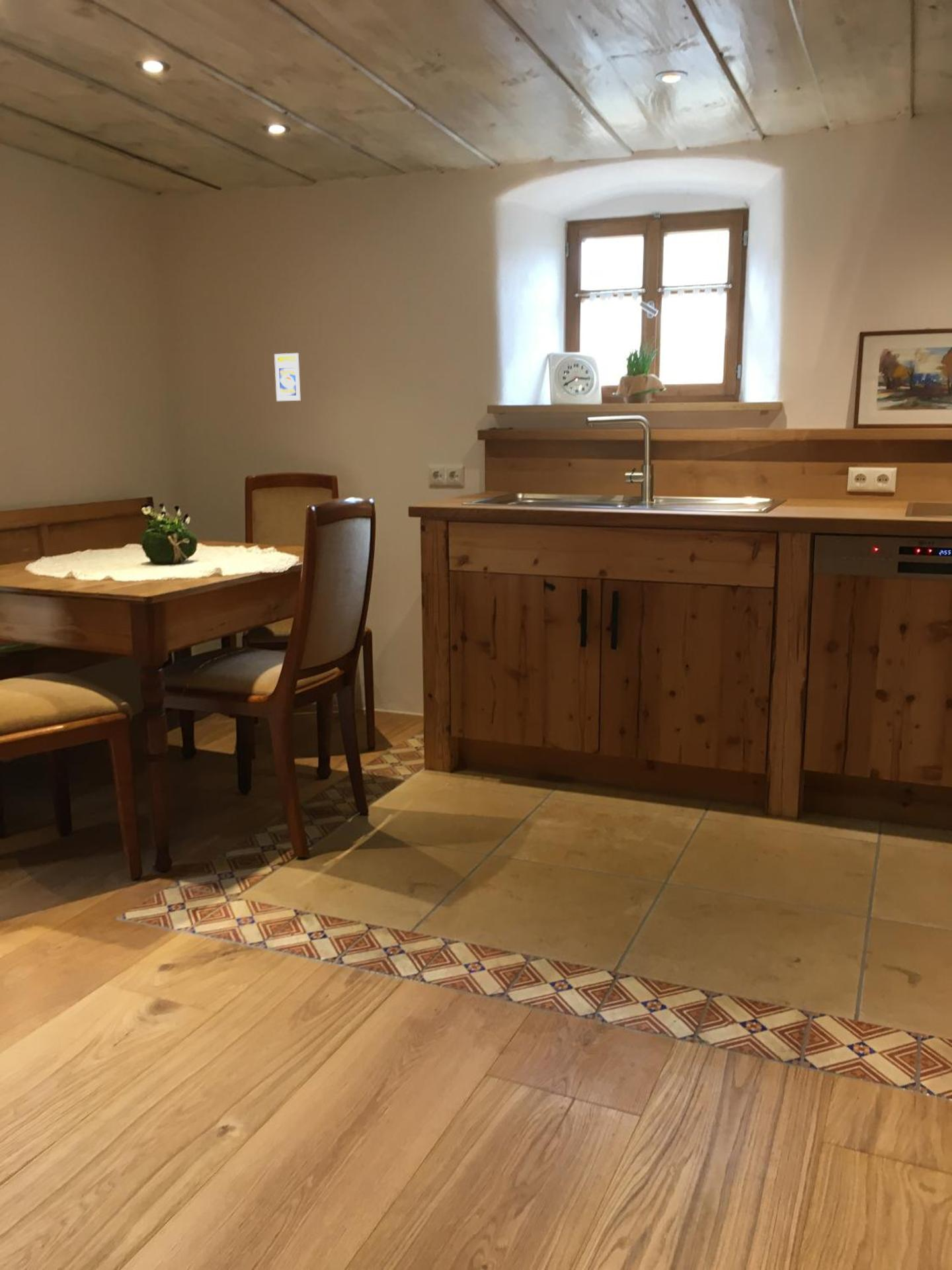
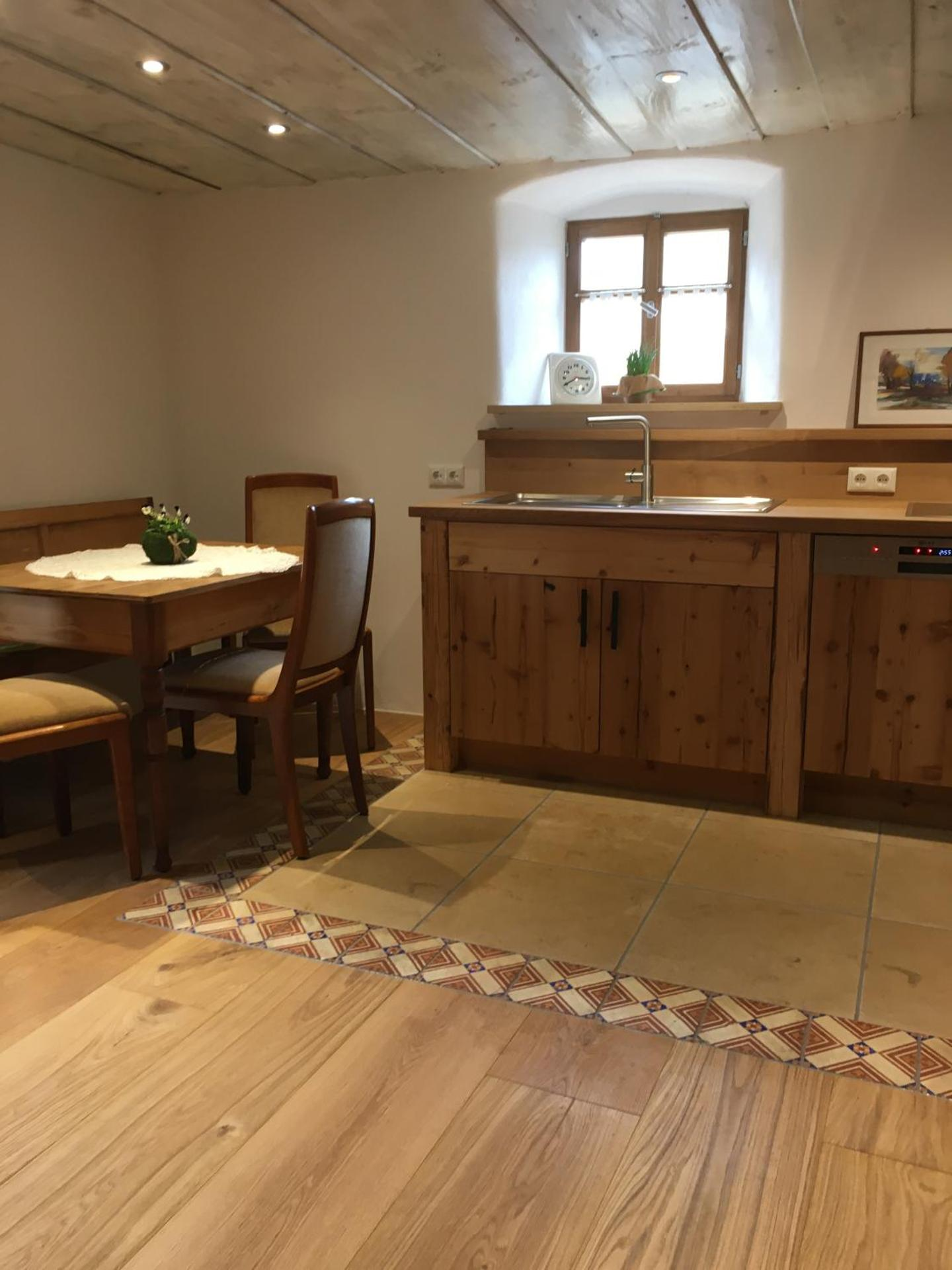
- trading card display case (287, 377)
